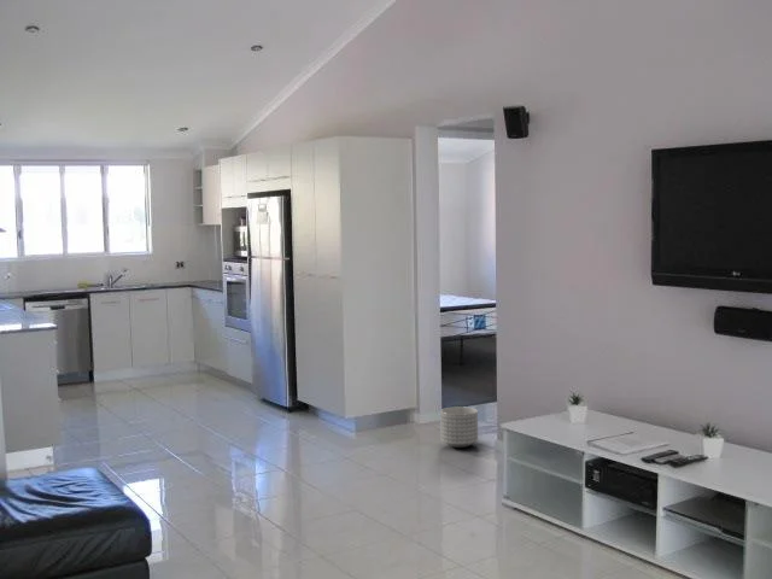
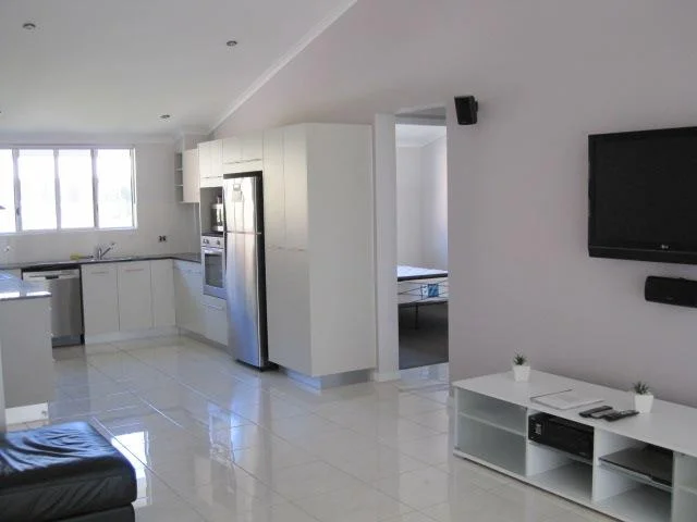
- planter (458, 428)
